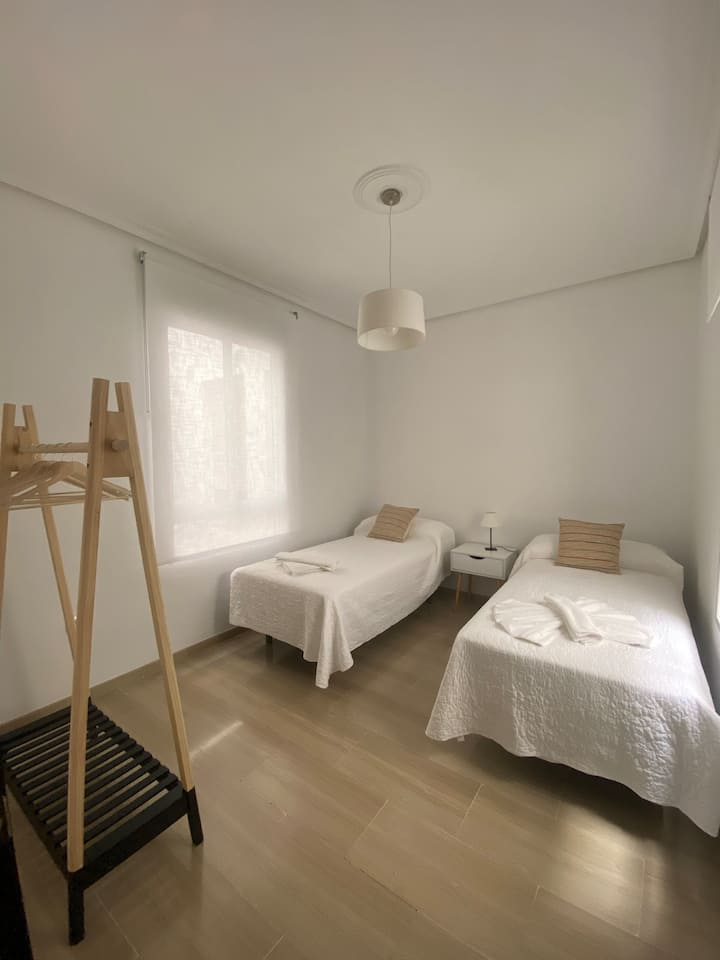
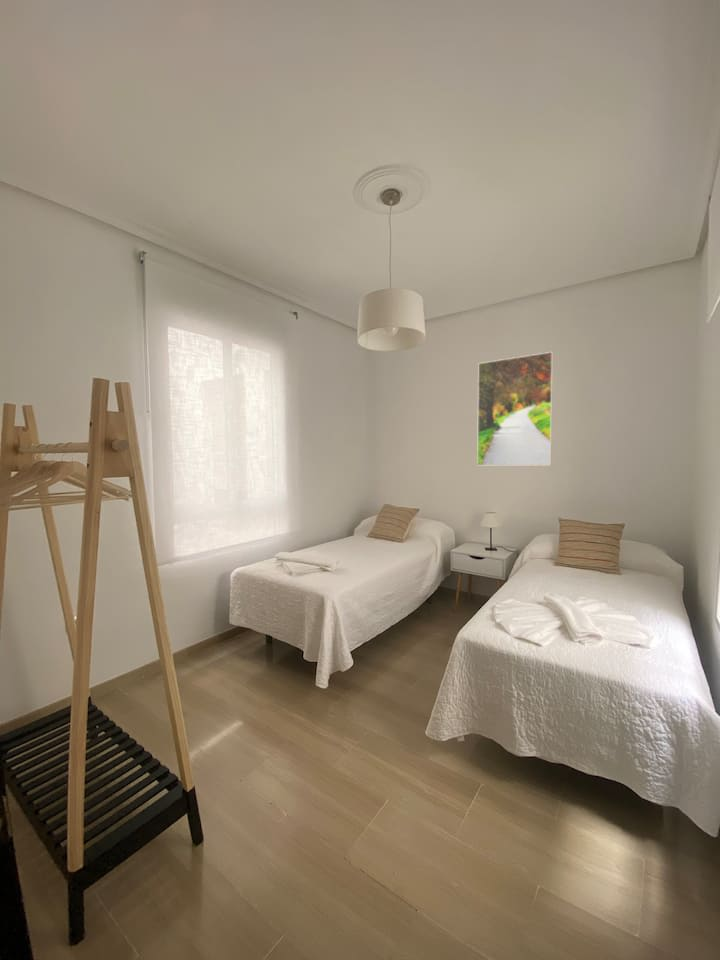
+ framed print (513, 412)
